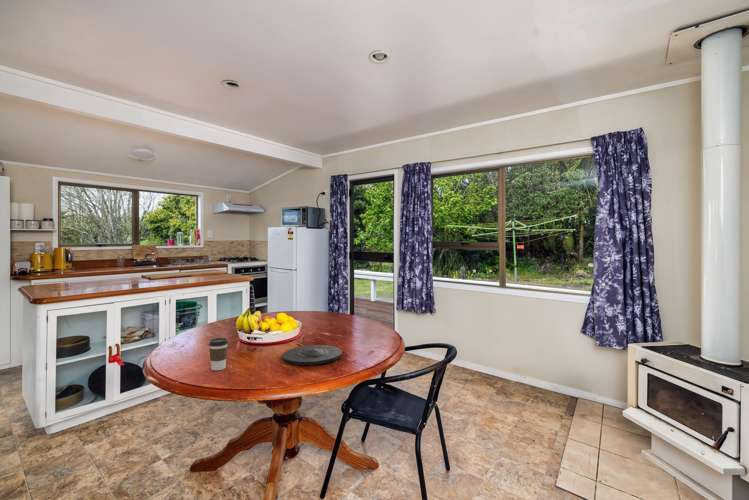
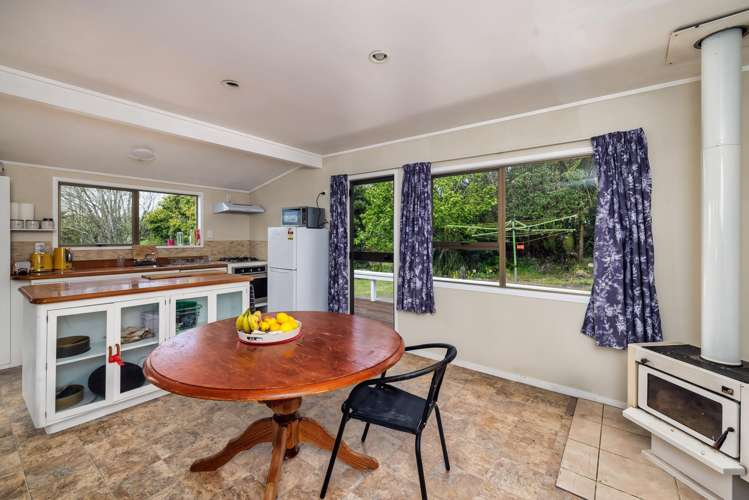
- plate (312, 352)
- coffee cup (218, 354)
